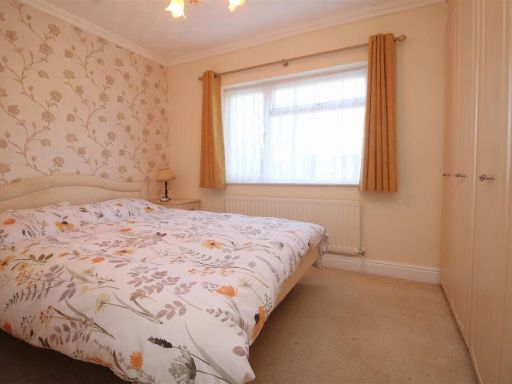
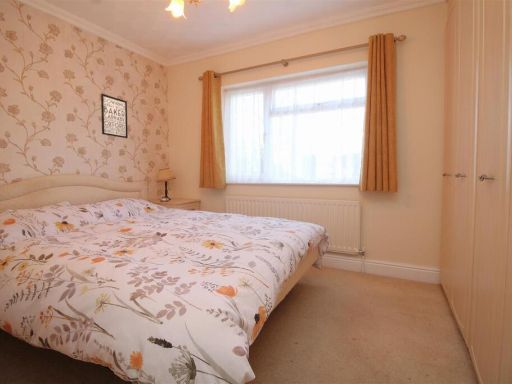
+ wall art (114, 117)
